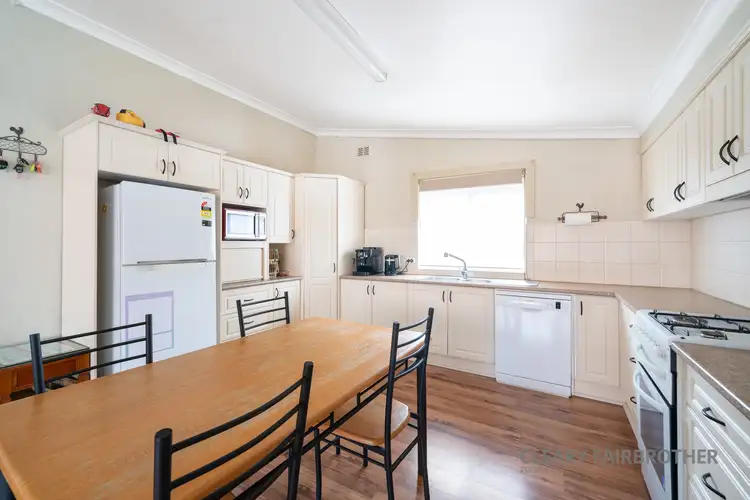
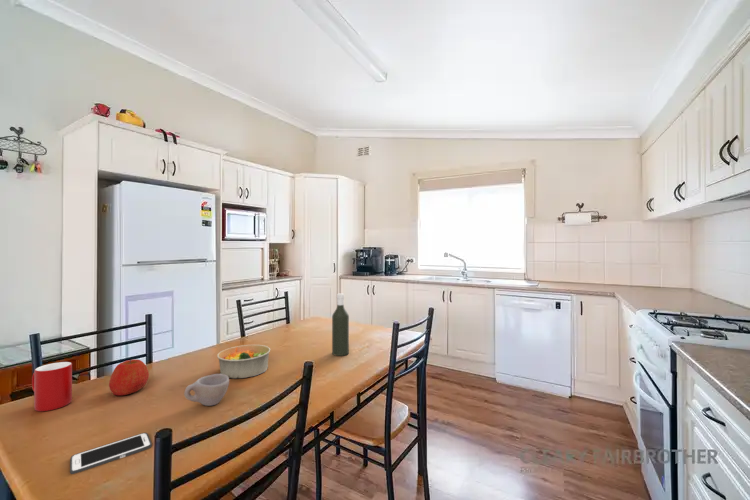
+ apple (129, 375)
+ cup (207, 392)
+ bottle (340, 323)
+ bowl (244, 360)
+ cell phone (112, 451)
+ cup (51, 384)
